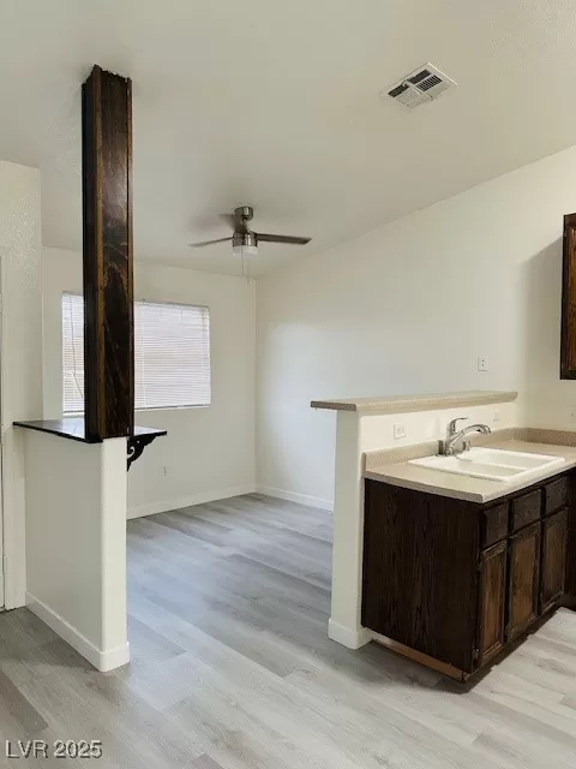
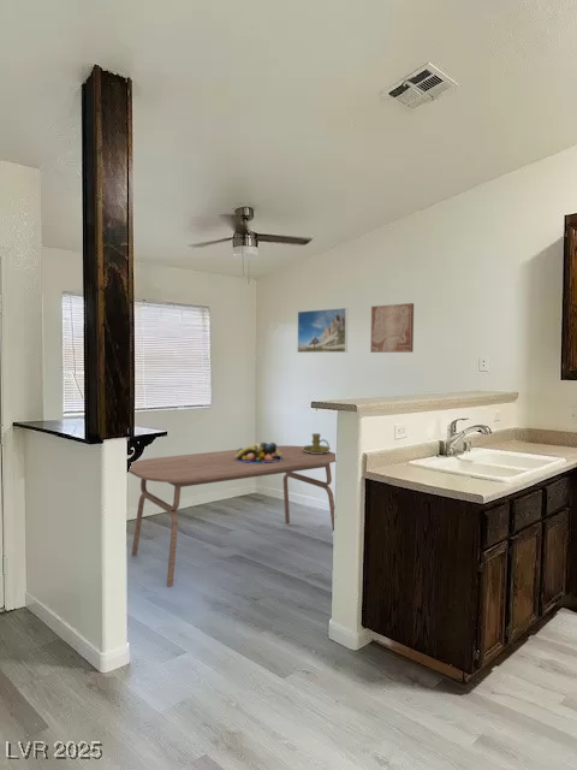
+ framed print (321, 331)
+ wall art (391, 328)
+ dining table (234, 479)
+ candle holder (317, 443)
+ fruit bowl (258, 450)
